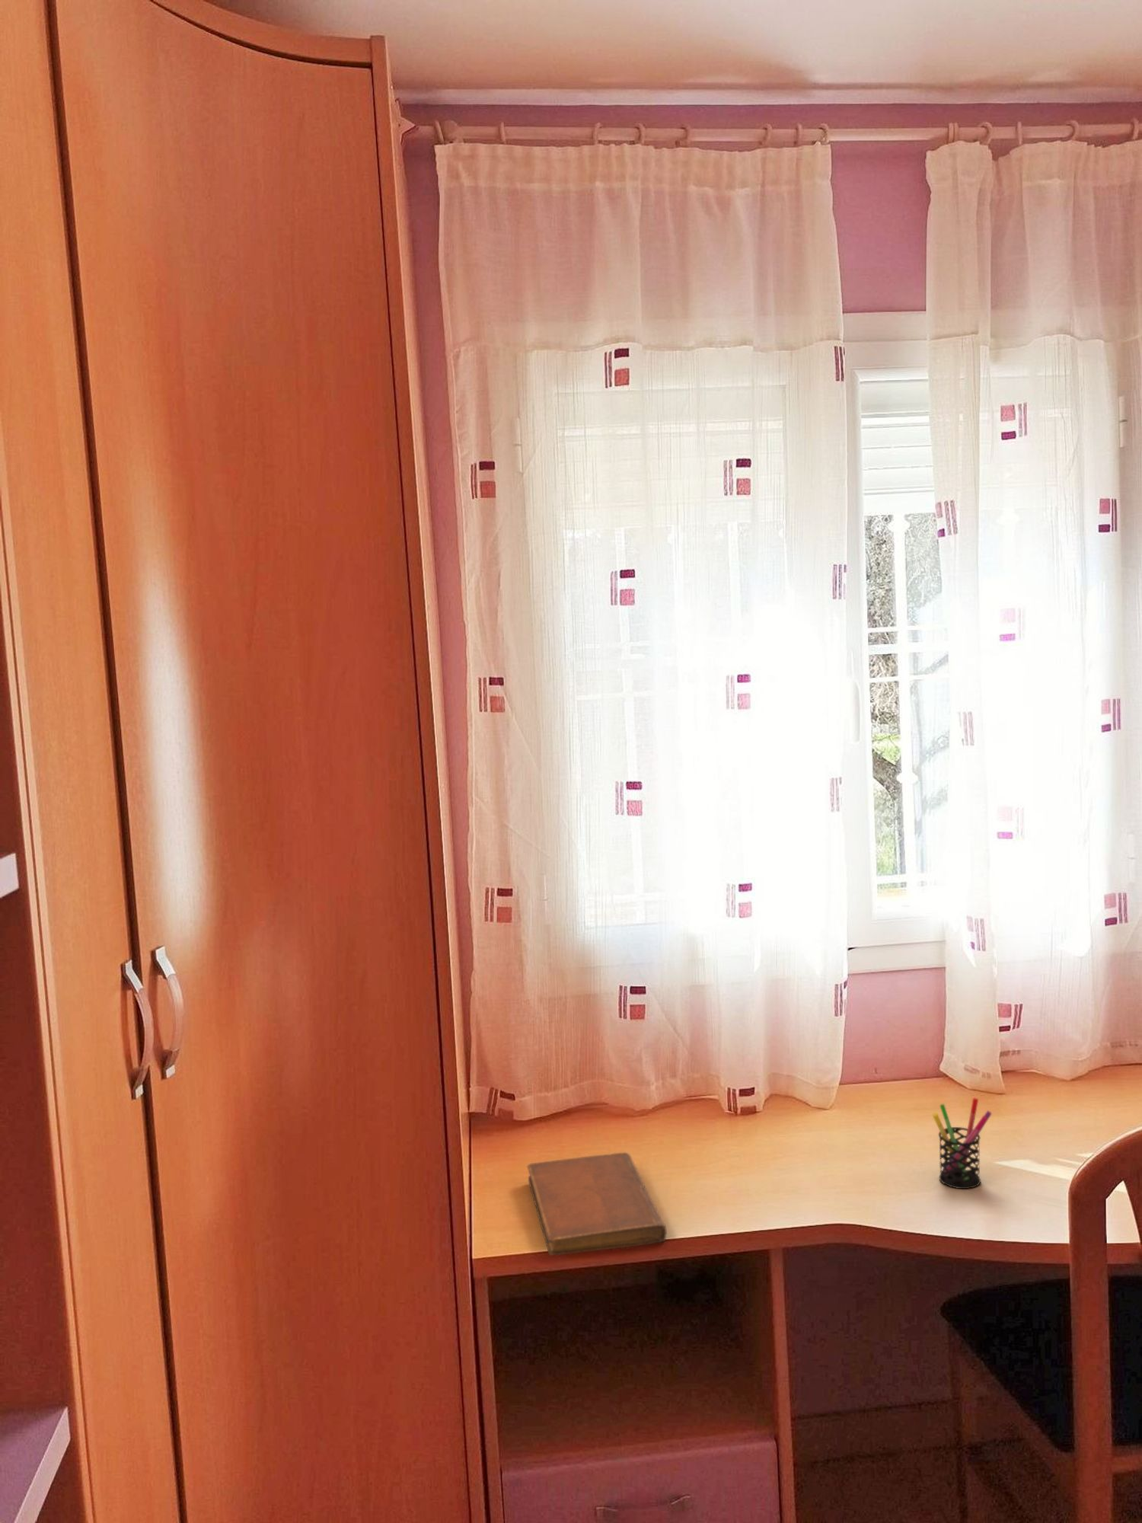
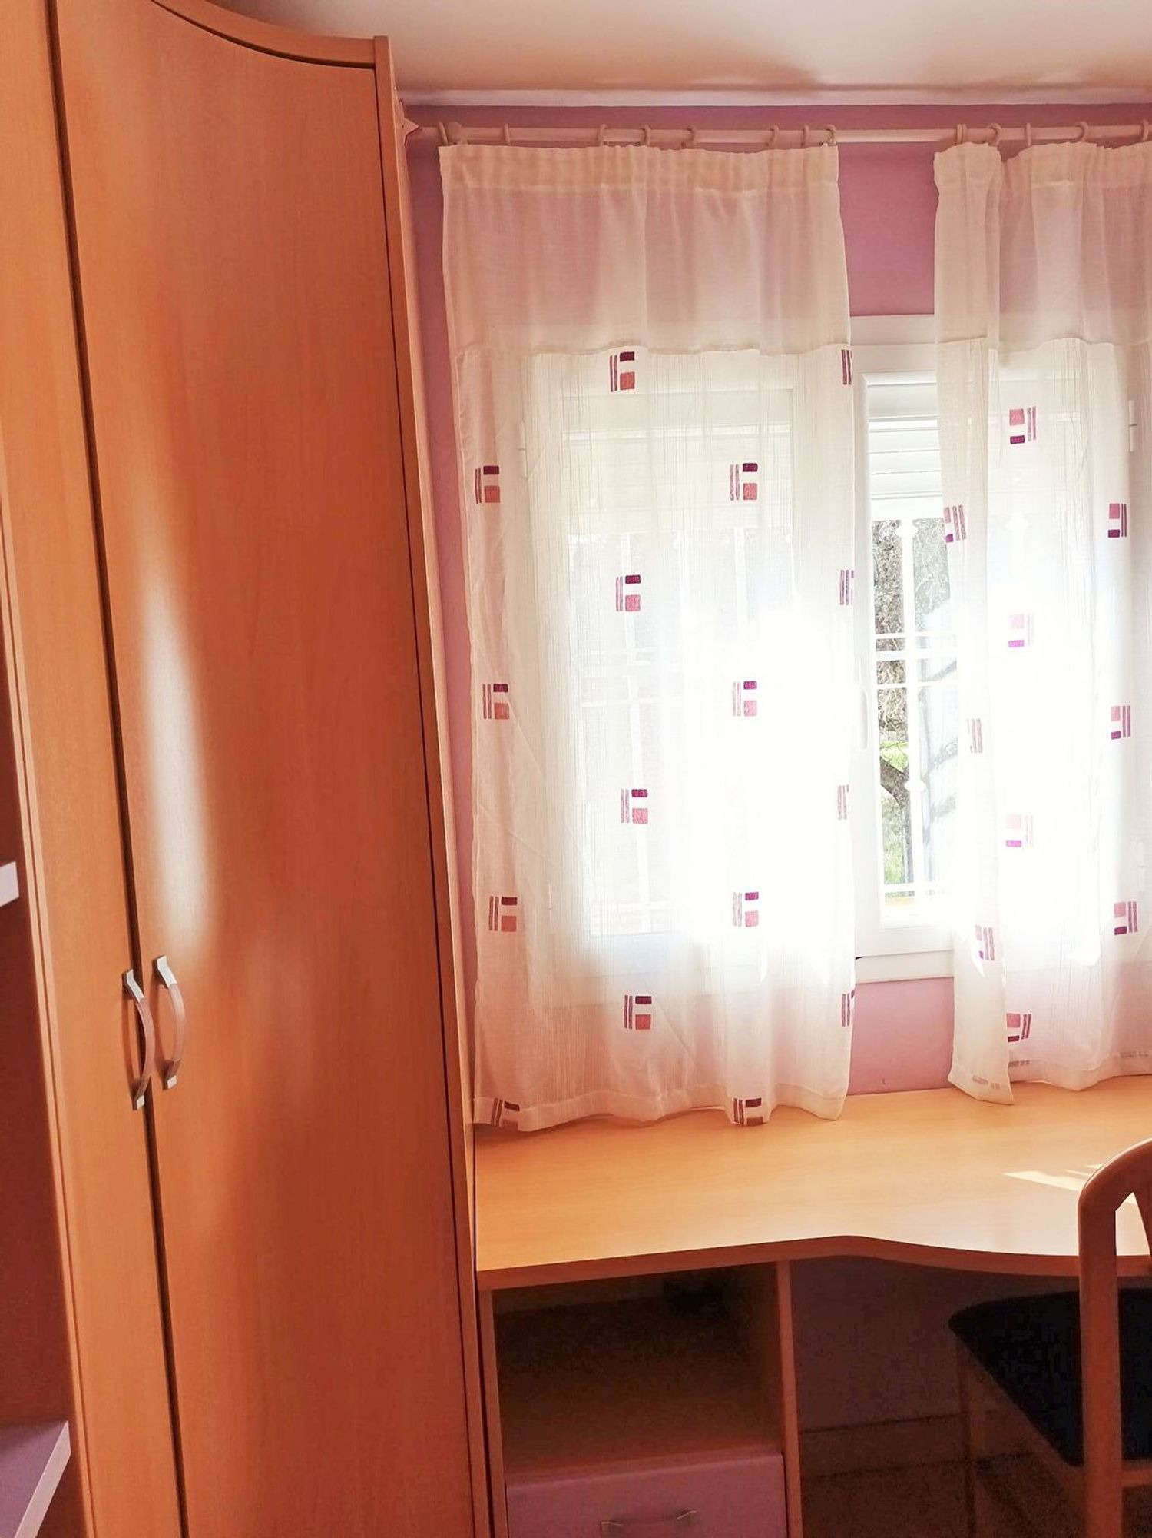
- notebook (593, 1200)
- pen holder (957, 1138)
